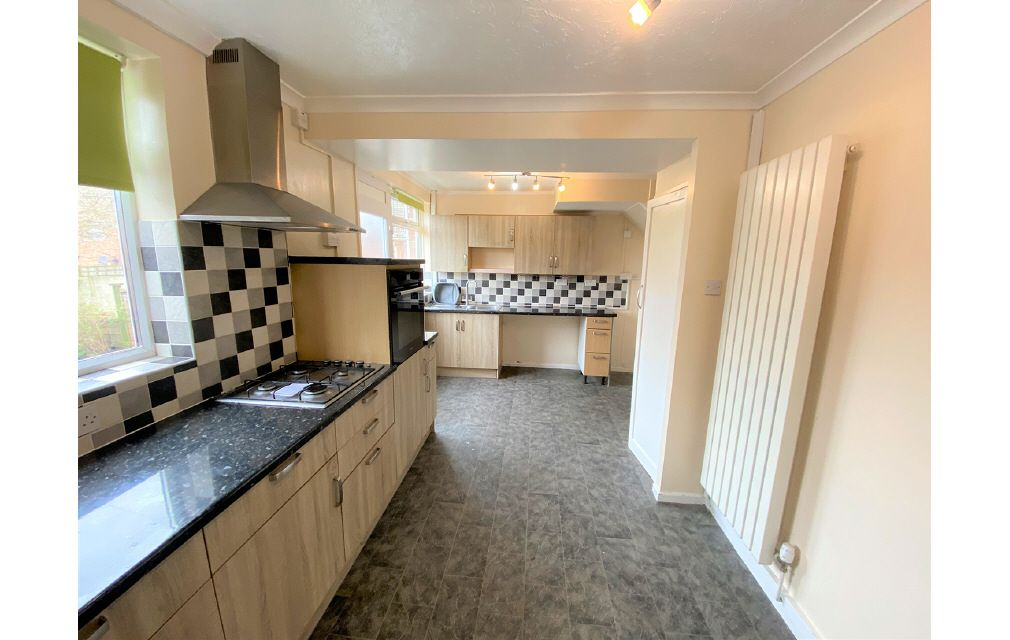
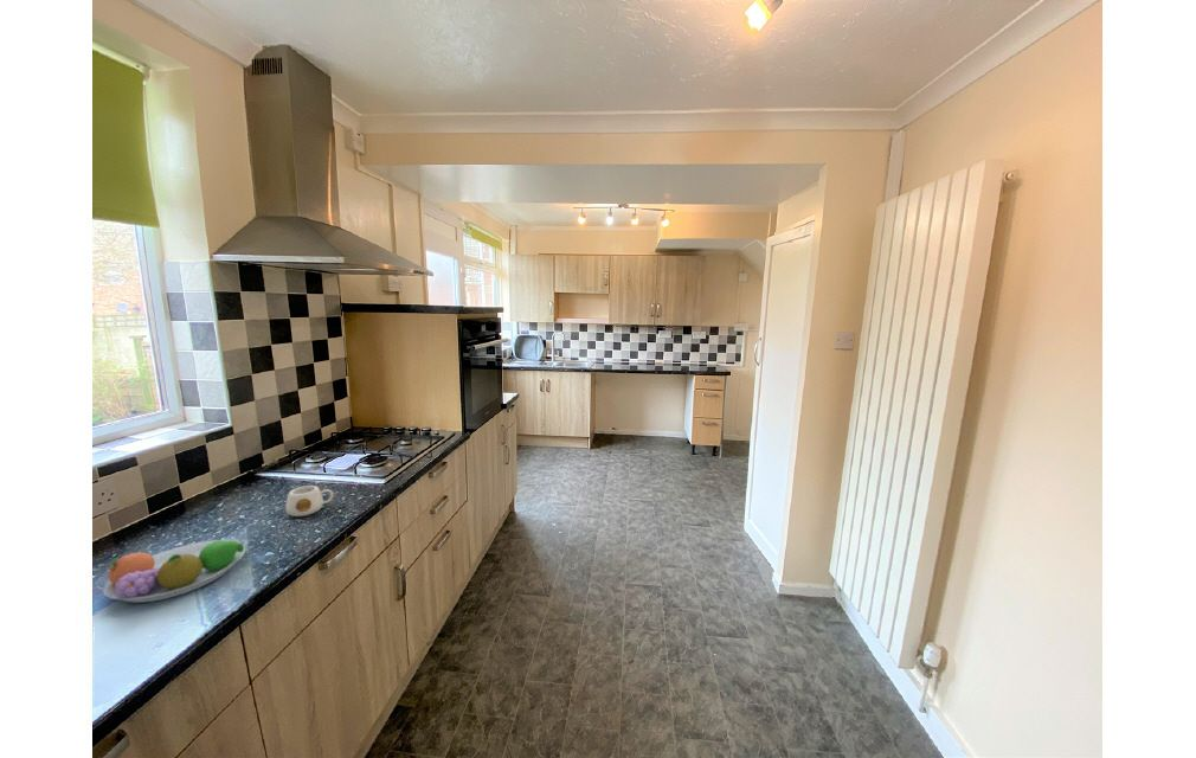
+ mug (309, 499)
+ fruit bowl (182, 558)
